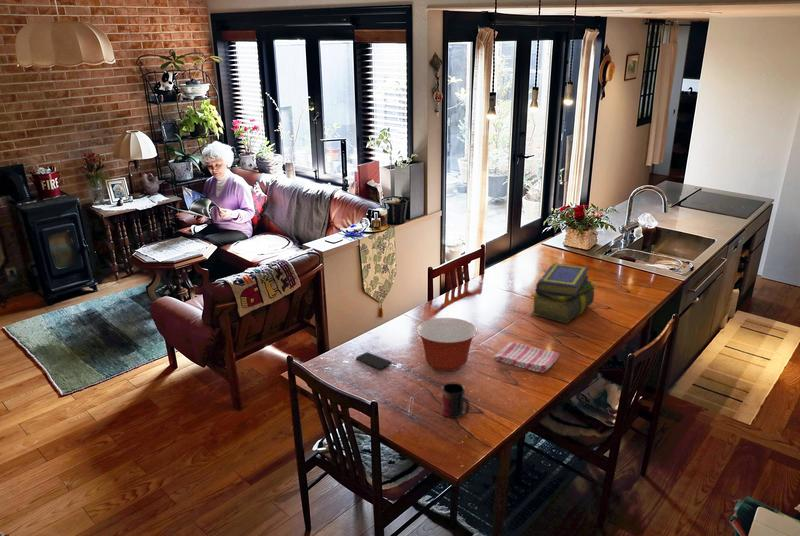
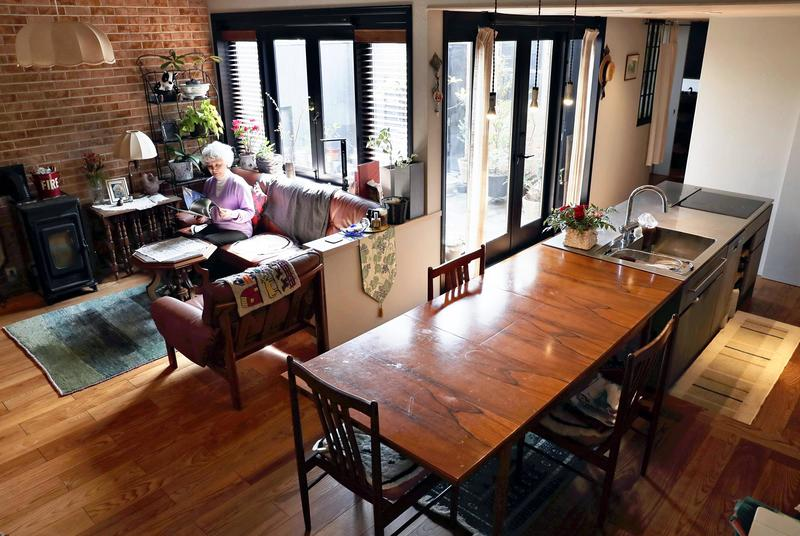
- stack of books (564, 291)
- mug (456, 401)
- dish towel (526, 355)
- smartphone (373, 360)
- mixing bowl (446, 346)
